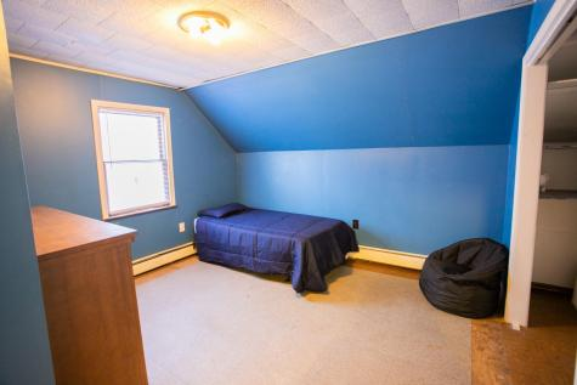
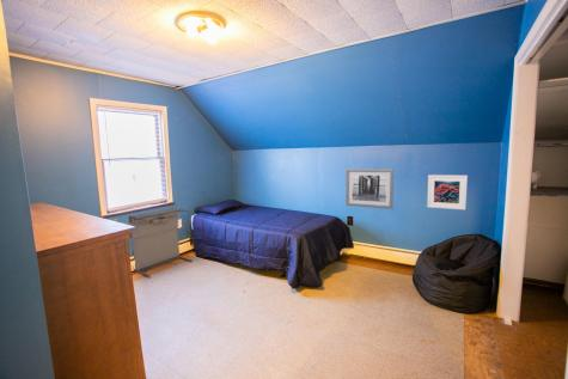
+ laundry hamper (161, 239)
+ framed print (446, 191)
+ wall art (368, 188)
